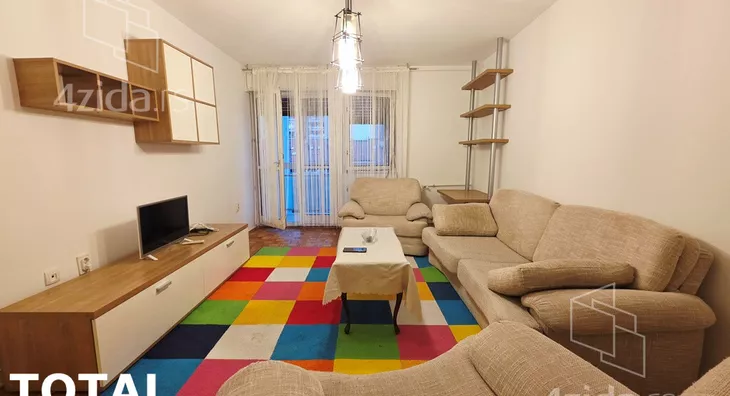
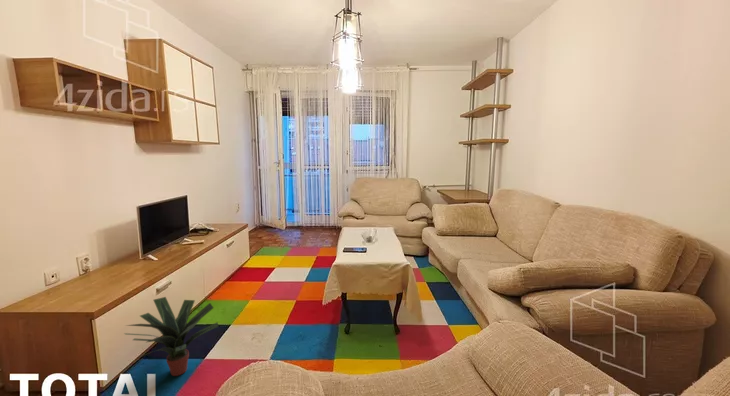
+ potted plant (170, 338)
